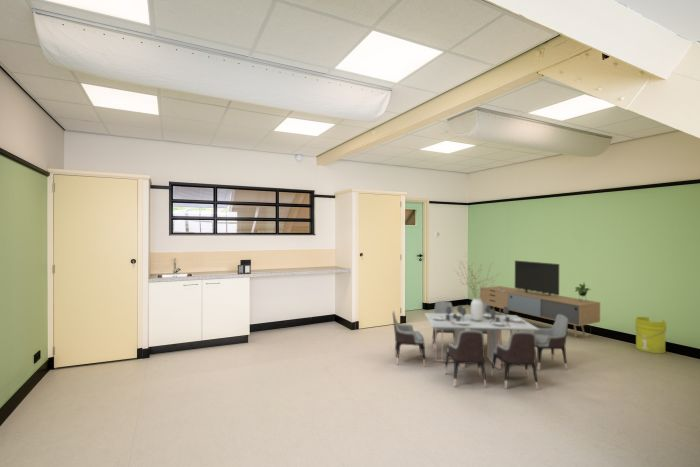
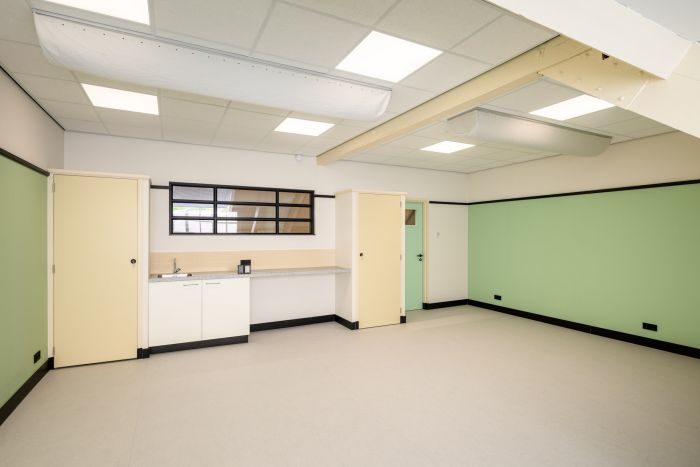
- dining table (476, 307)
- bucket (650, 334)
- media console (534, 293)
